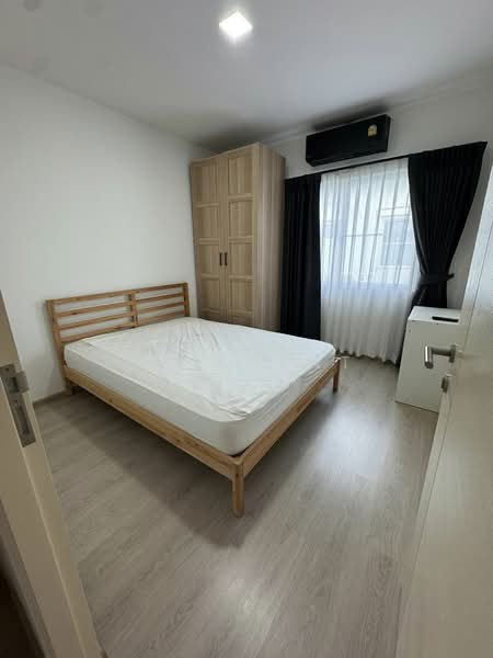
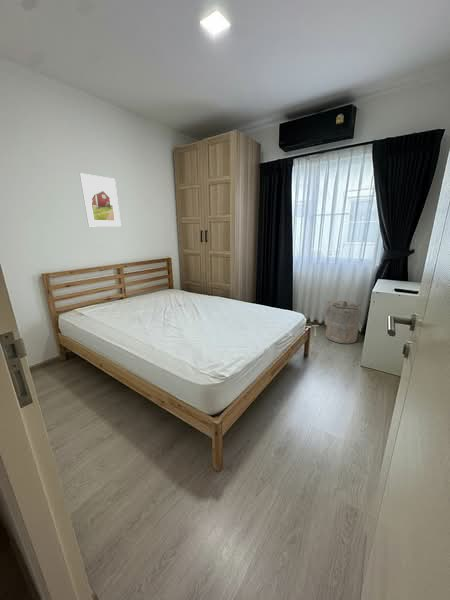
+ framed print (101, 202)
+ laundry hamper (341, 319)
